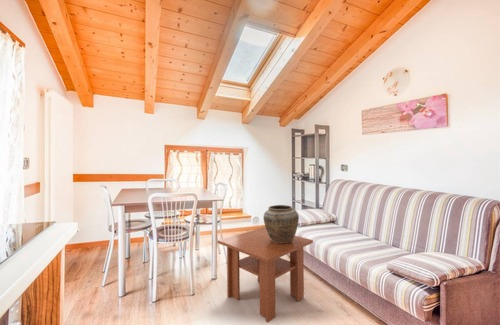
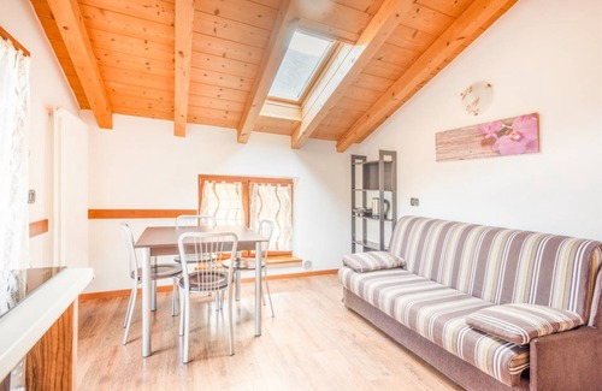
- vase (281, 223)
- coffee table (265, 268)
